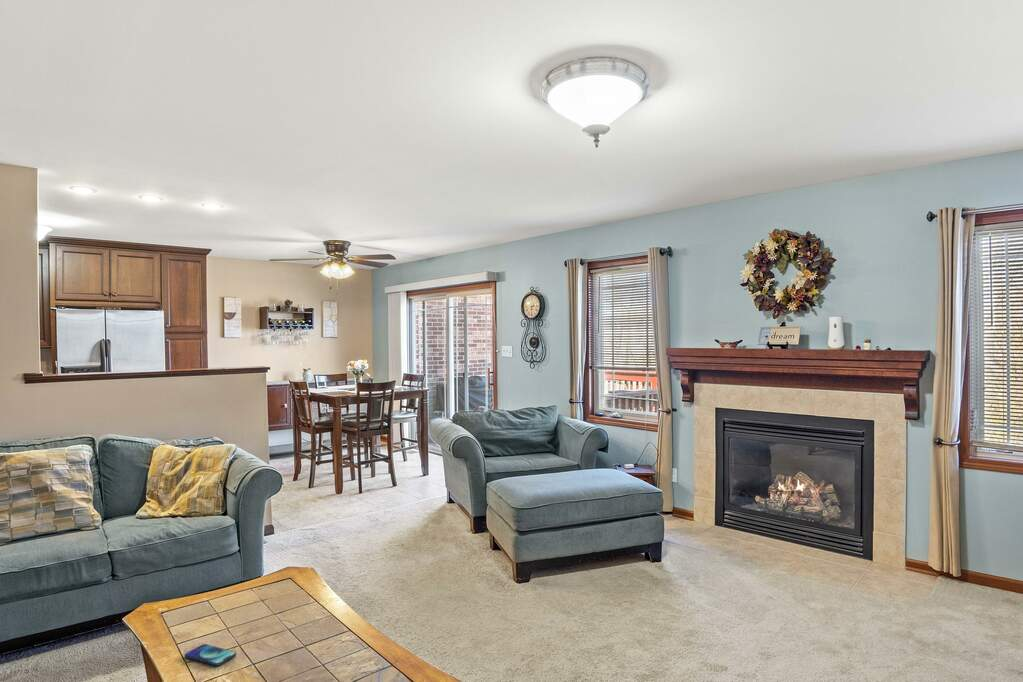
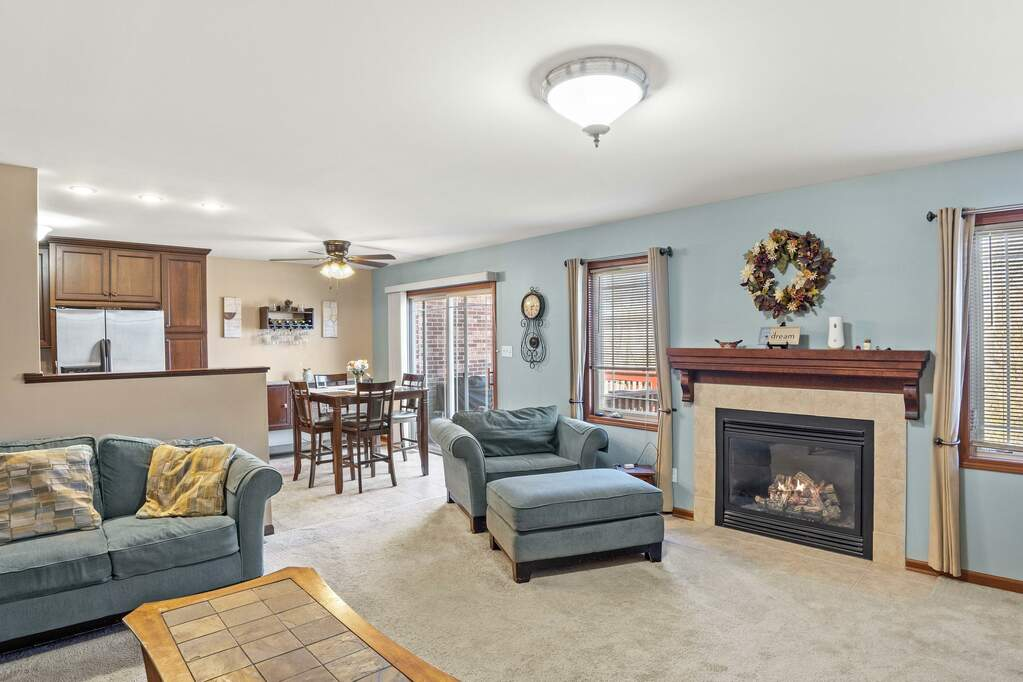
- smartphone (210, 654)
